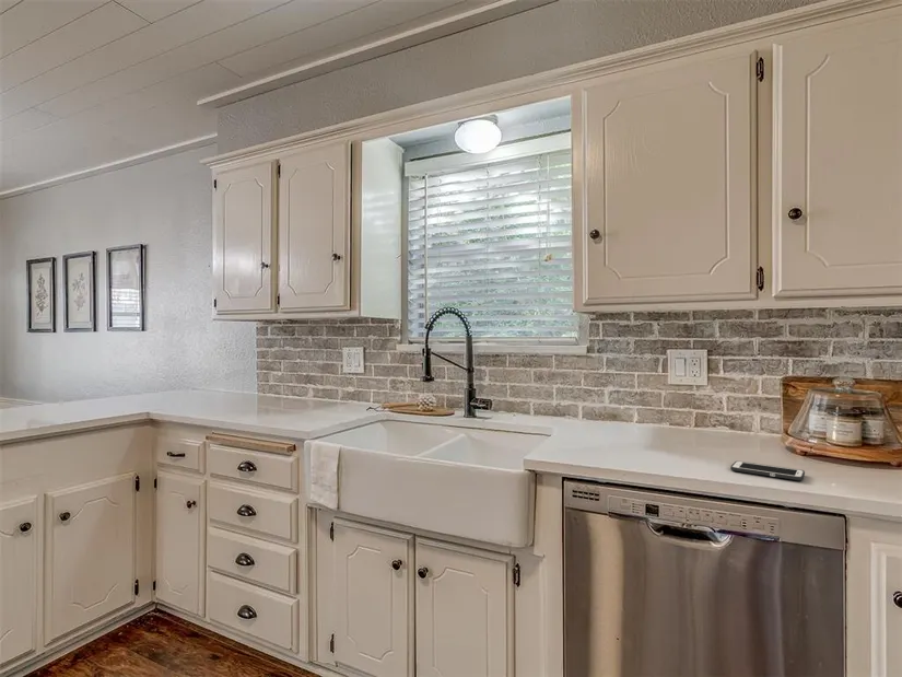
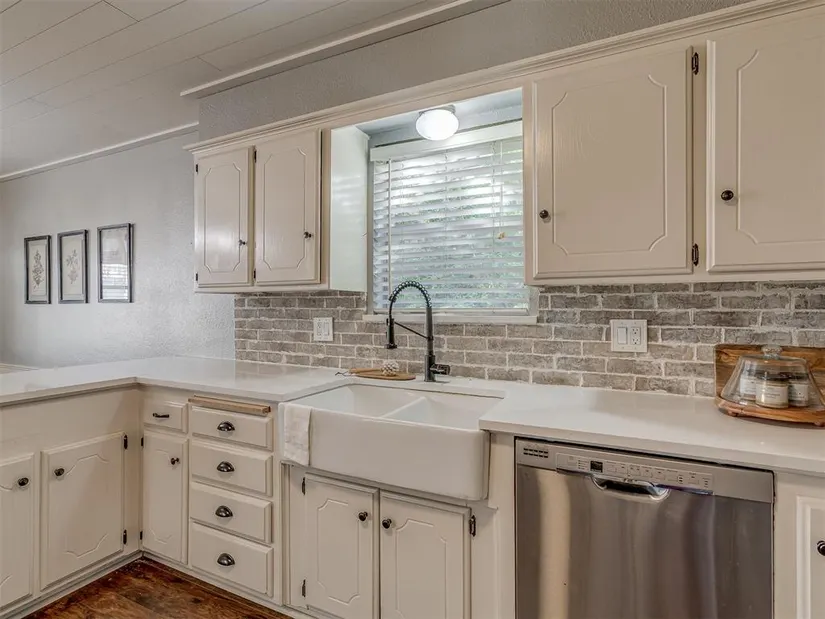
- cell phone (766, 470)
